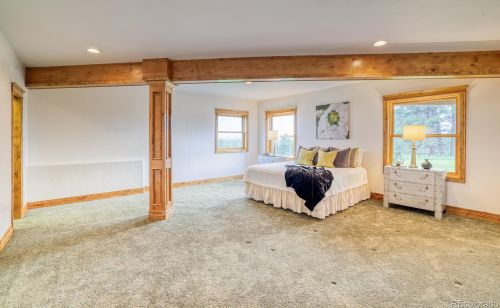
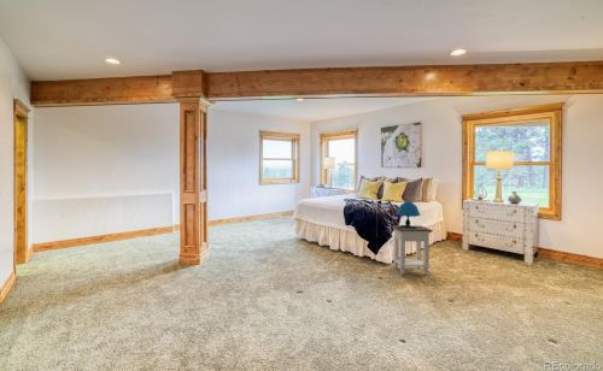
+ table lamp (408, 213)
+ nightstand (416, 249)
